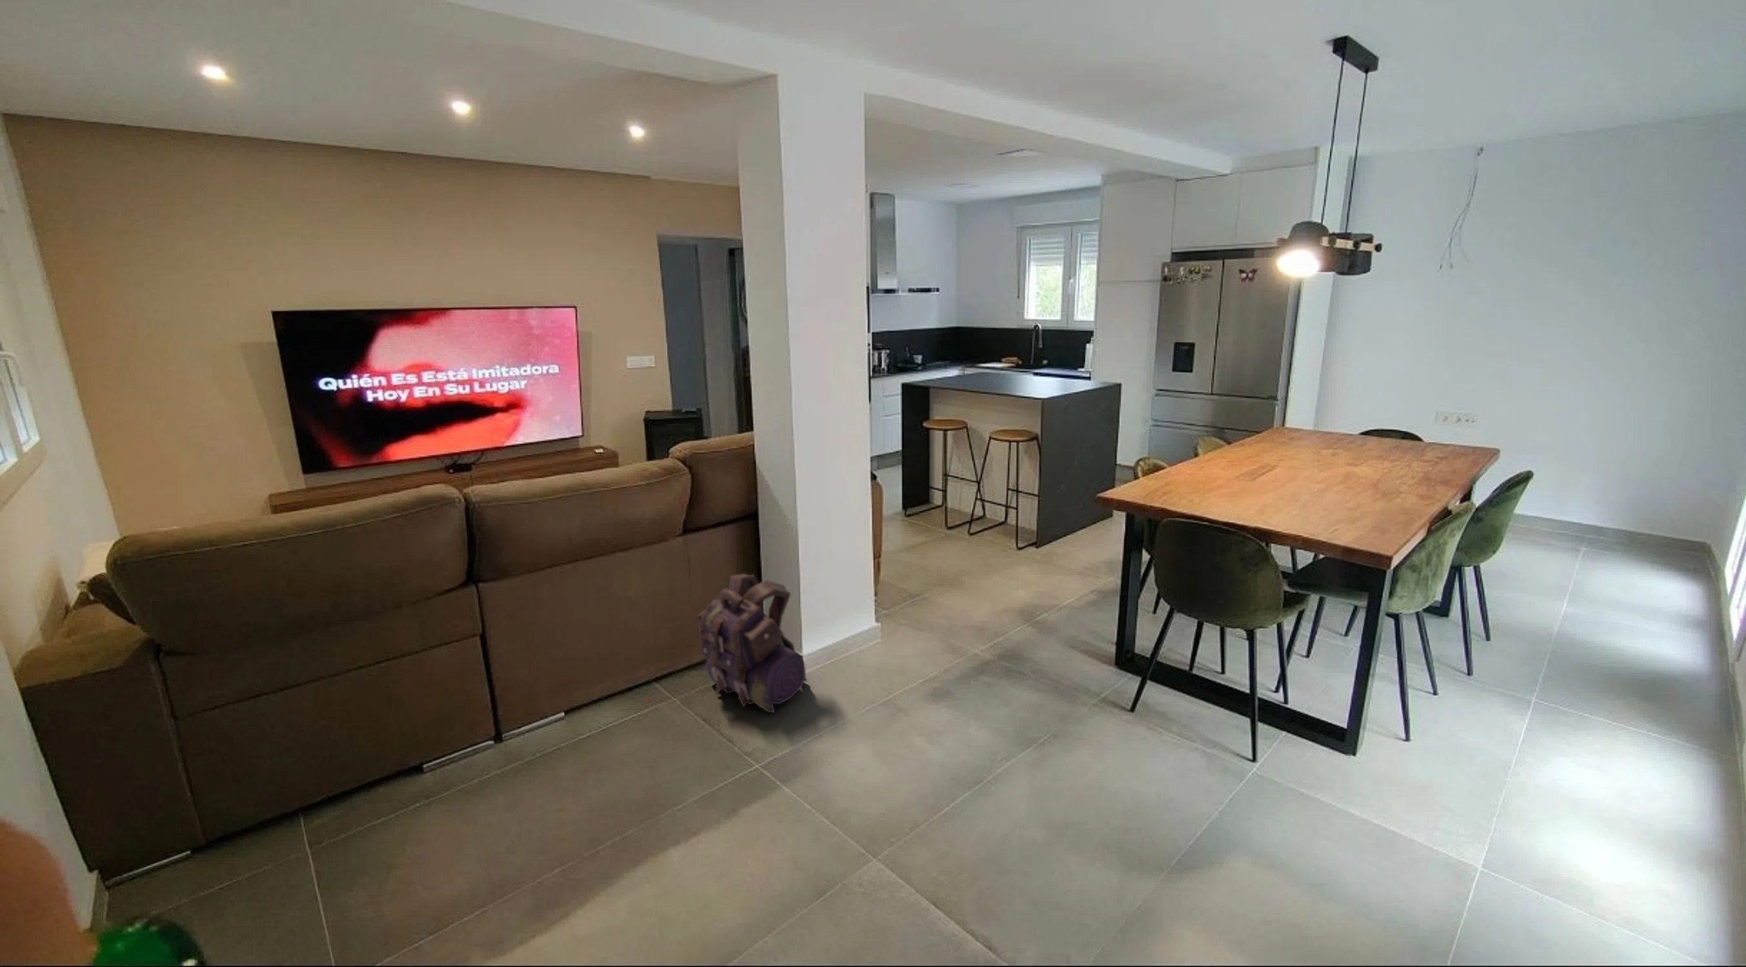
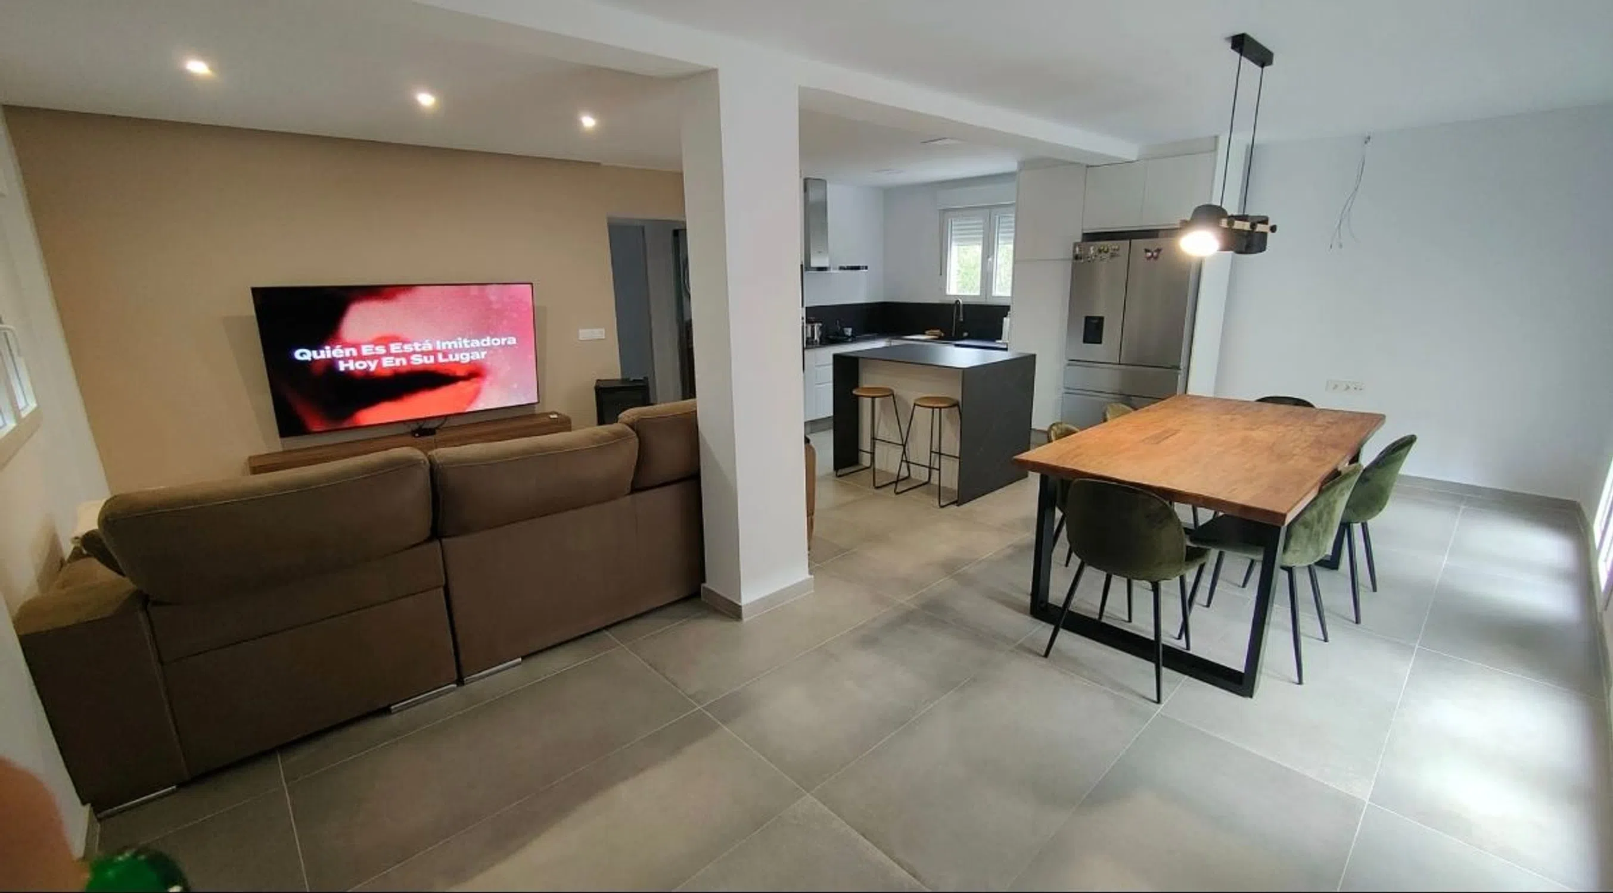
- backpack (749, 636)
